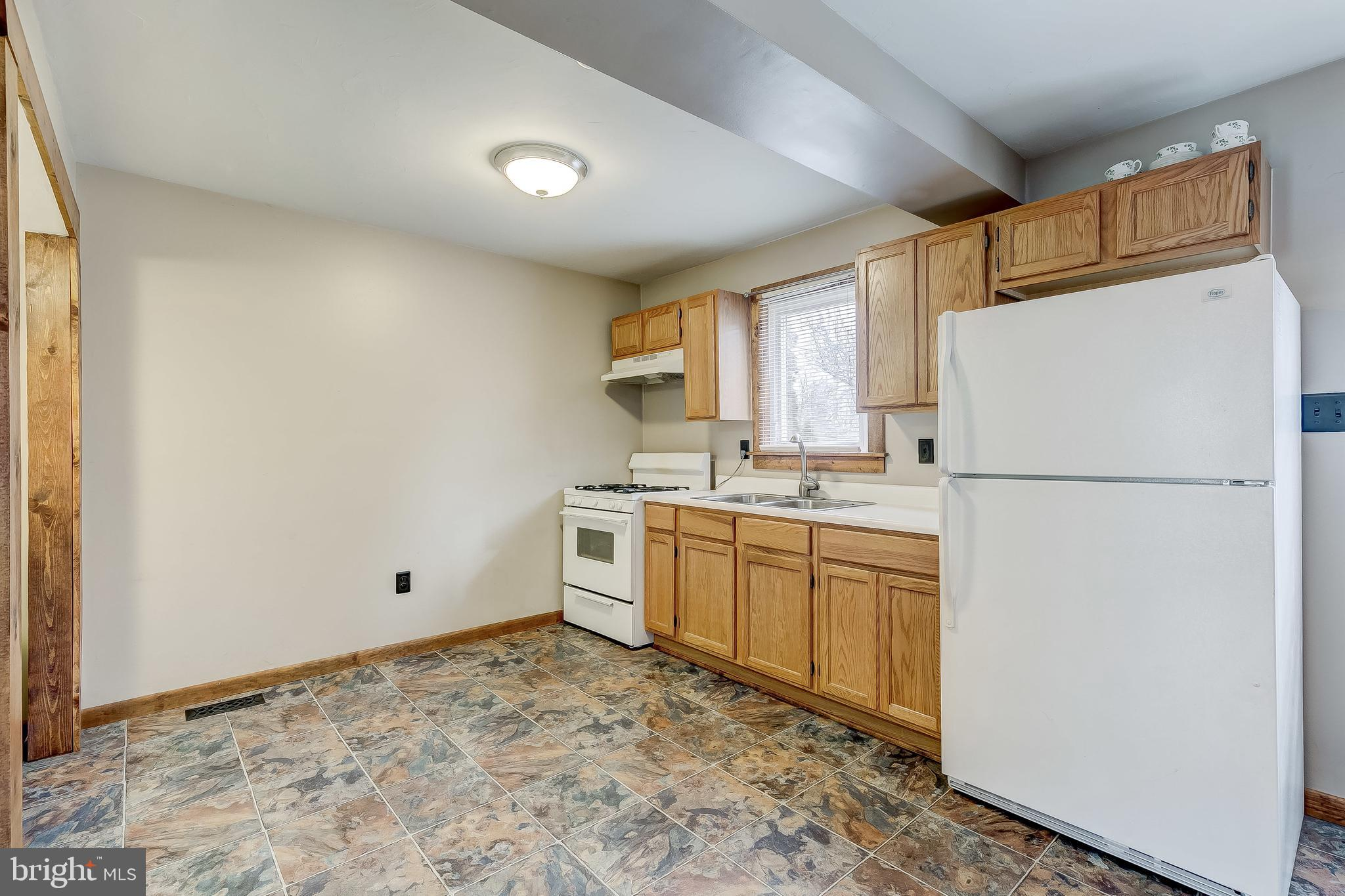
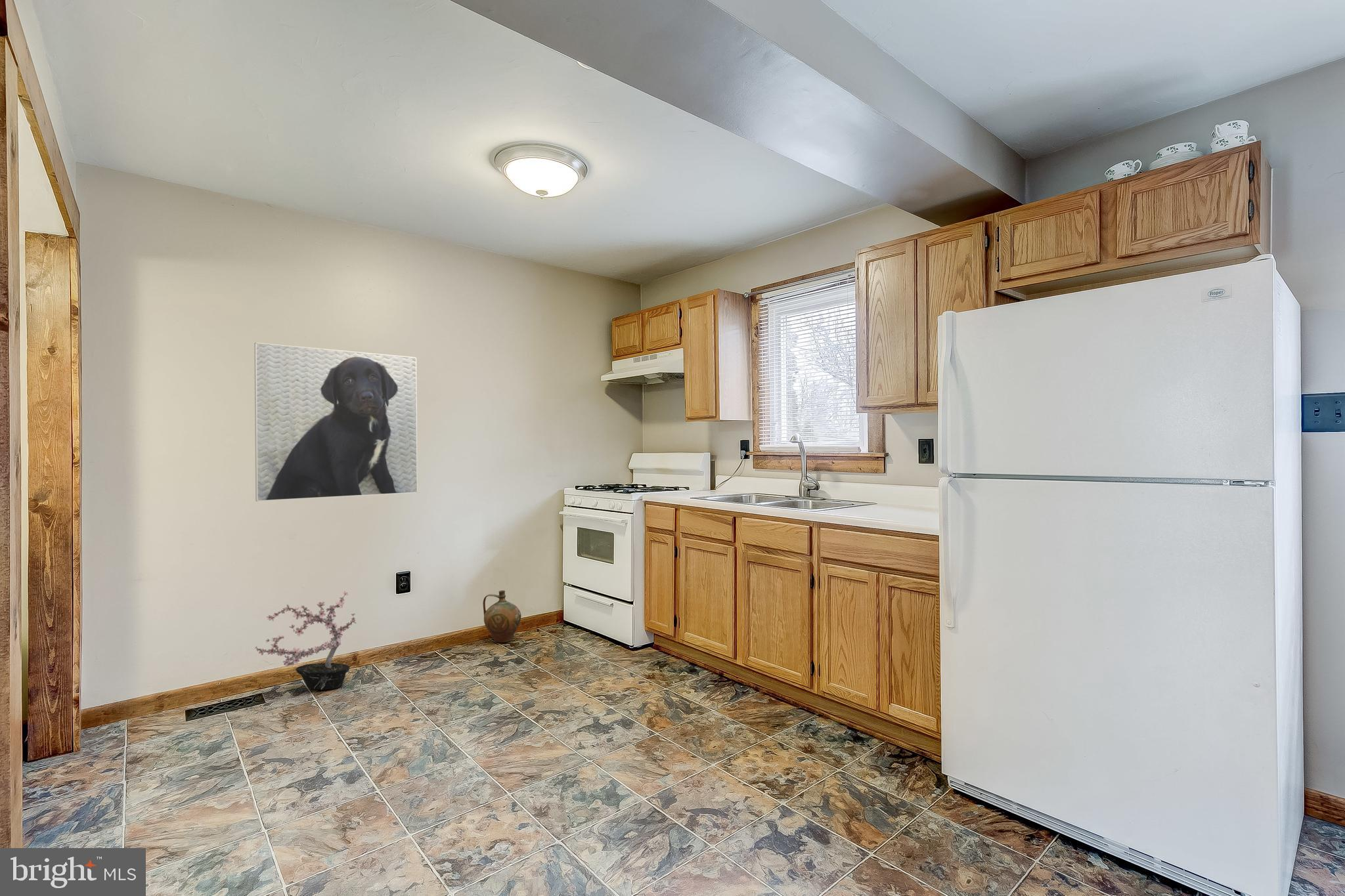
+ potted plant (308, 649)
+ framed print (342, 423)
+ ceramic jug (502, 615)
